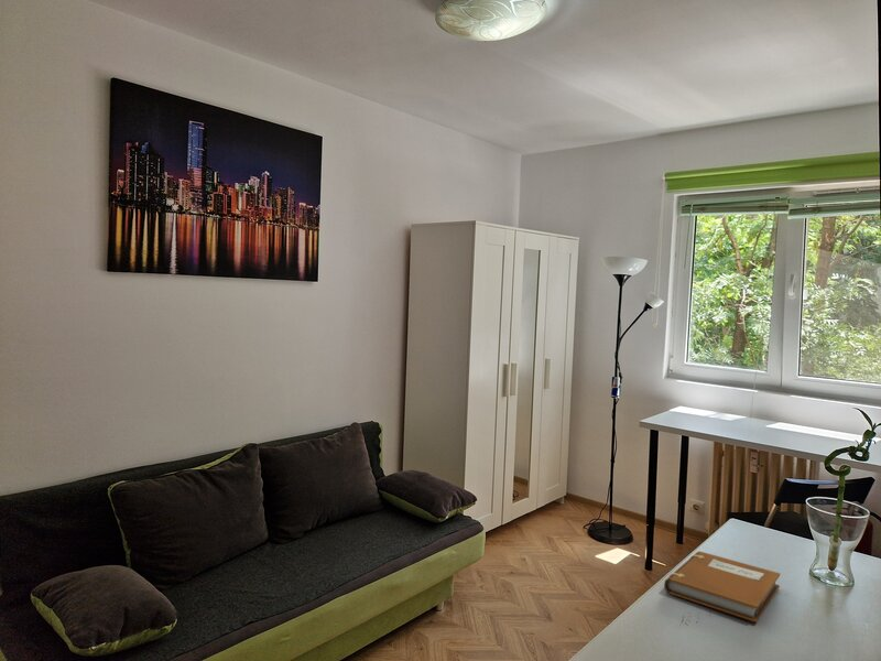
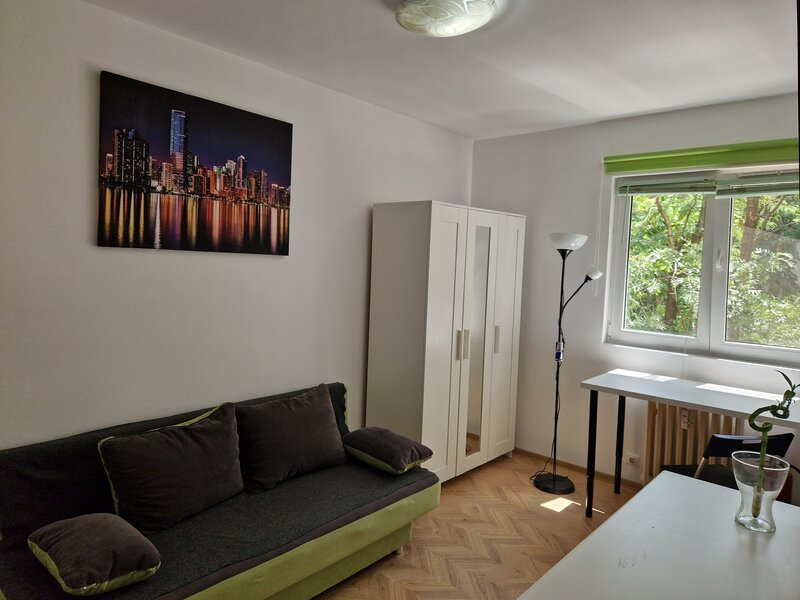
- notebook (722, 581)
